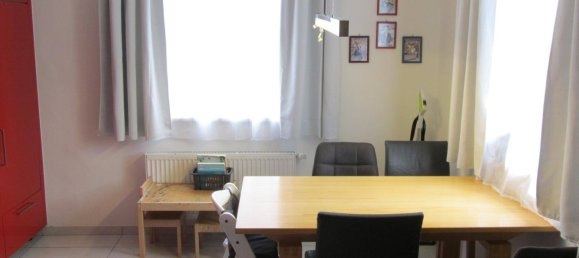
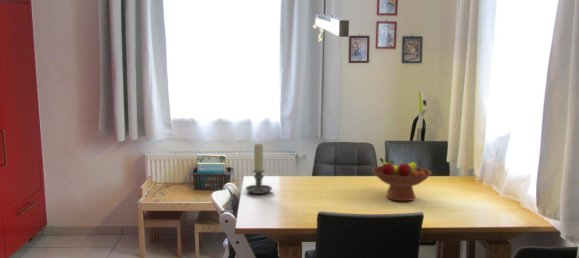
+ candle holder (258, 167)
+ fruit bowl (401, 179)
